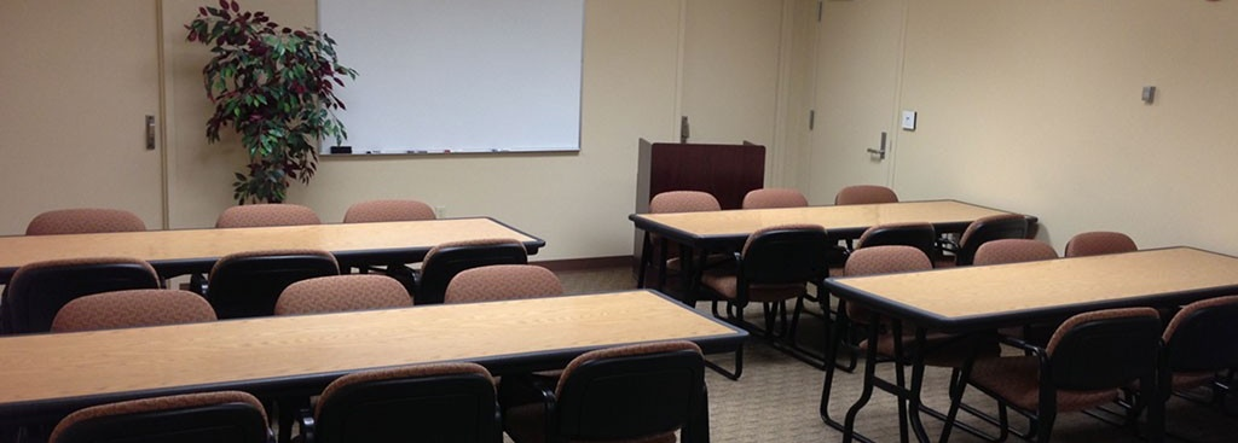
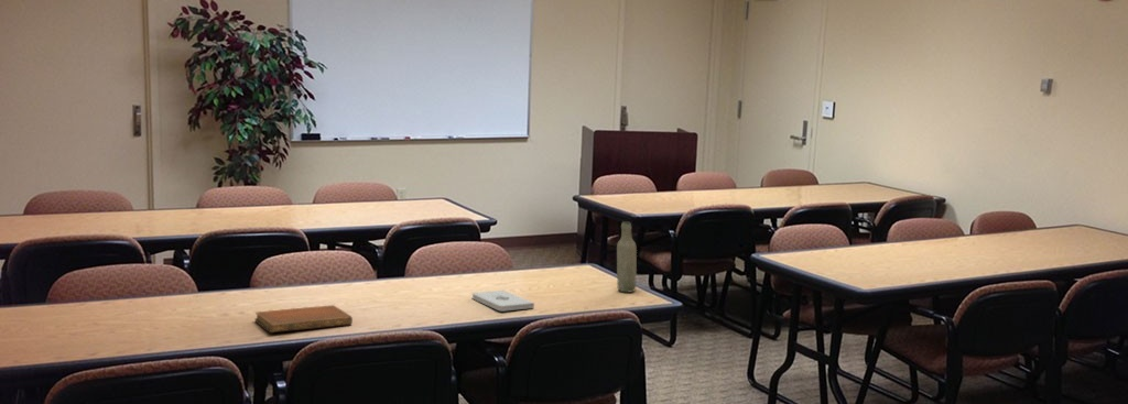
+ bottle (627, 255)
+ notebook (303, 318)
+ notepad (501, 299)
